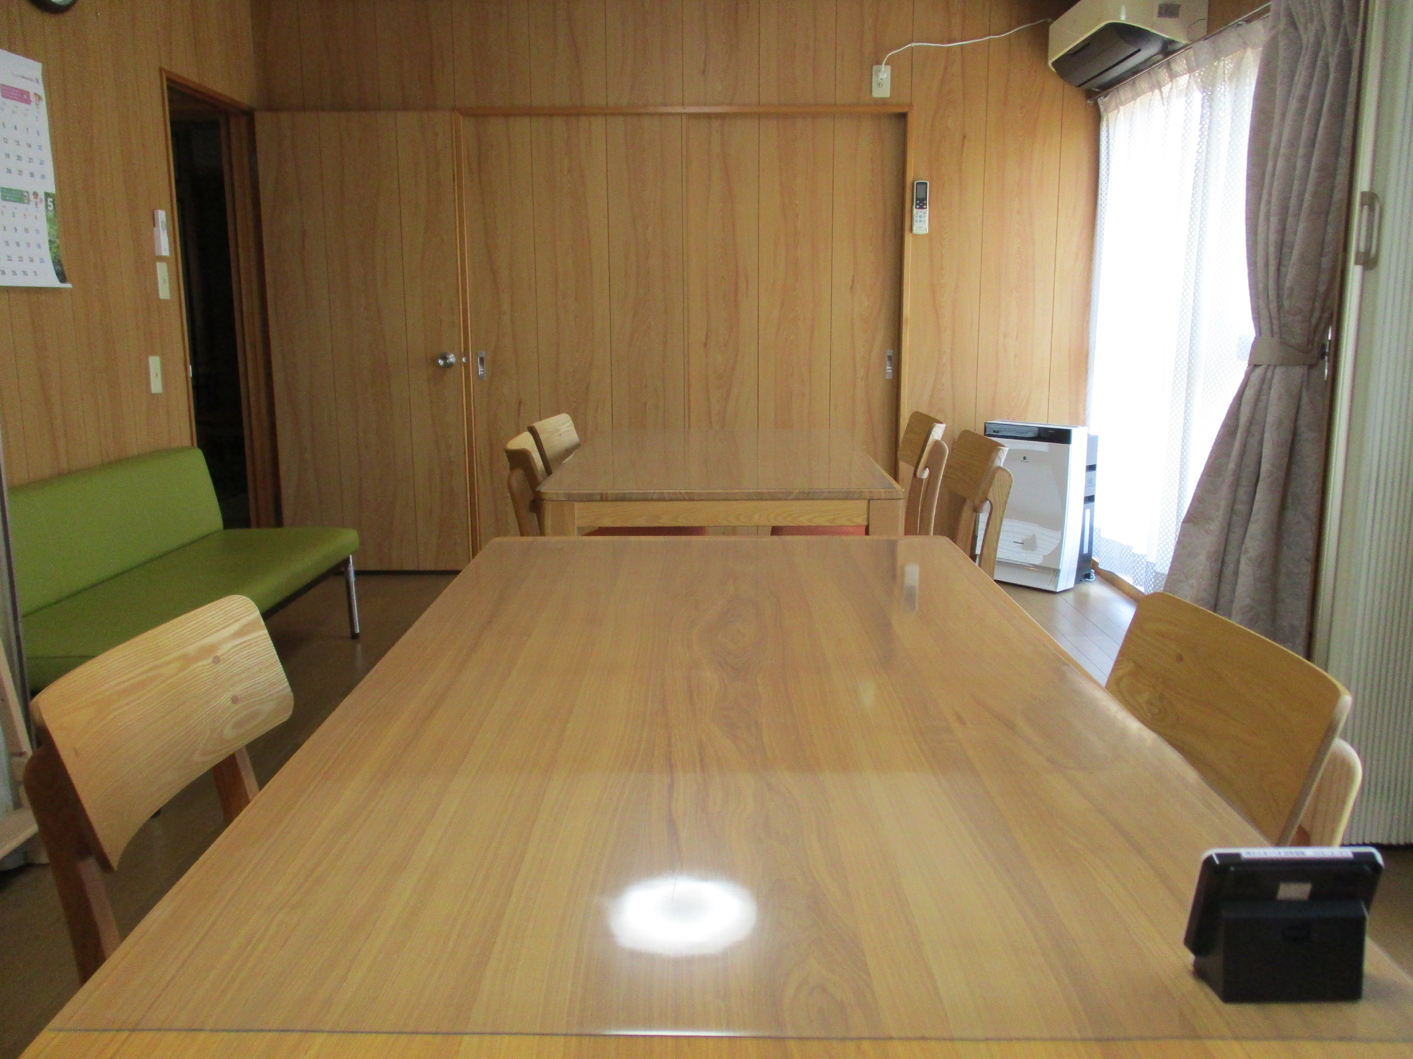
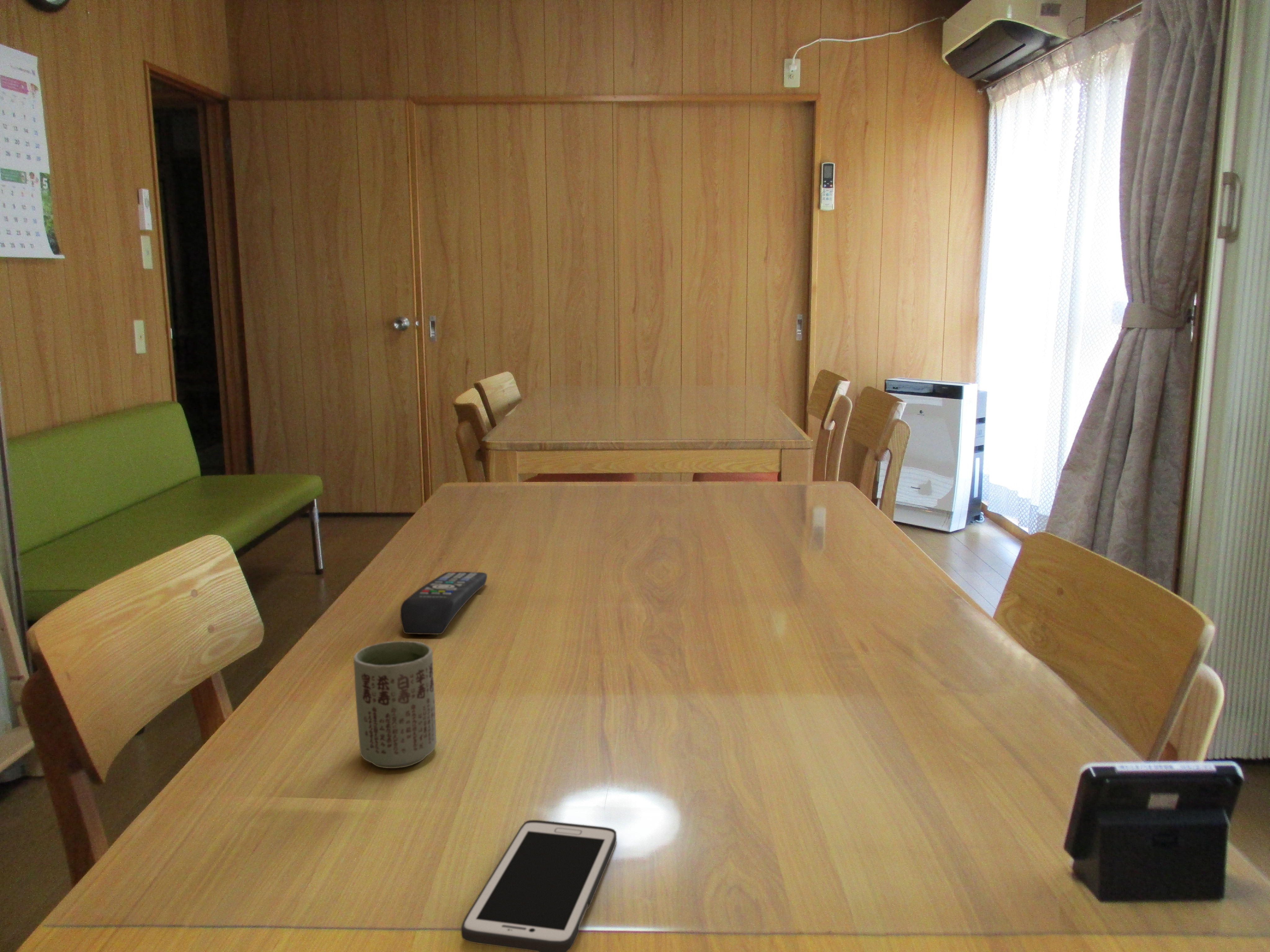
+ cell phone (545, 880)
+ remote control (446, 595)
+ cup (396, 704)
